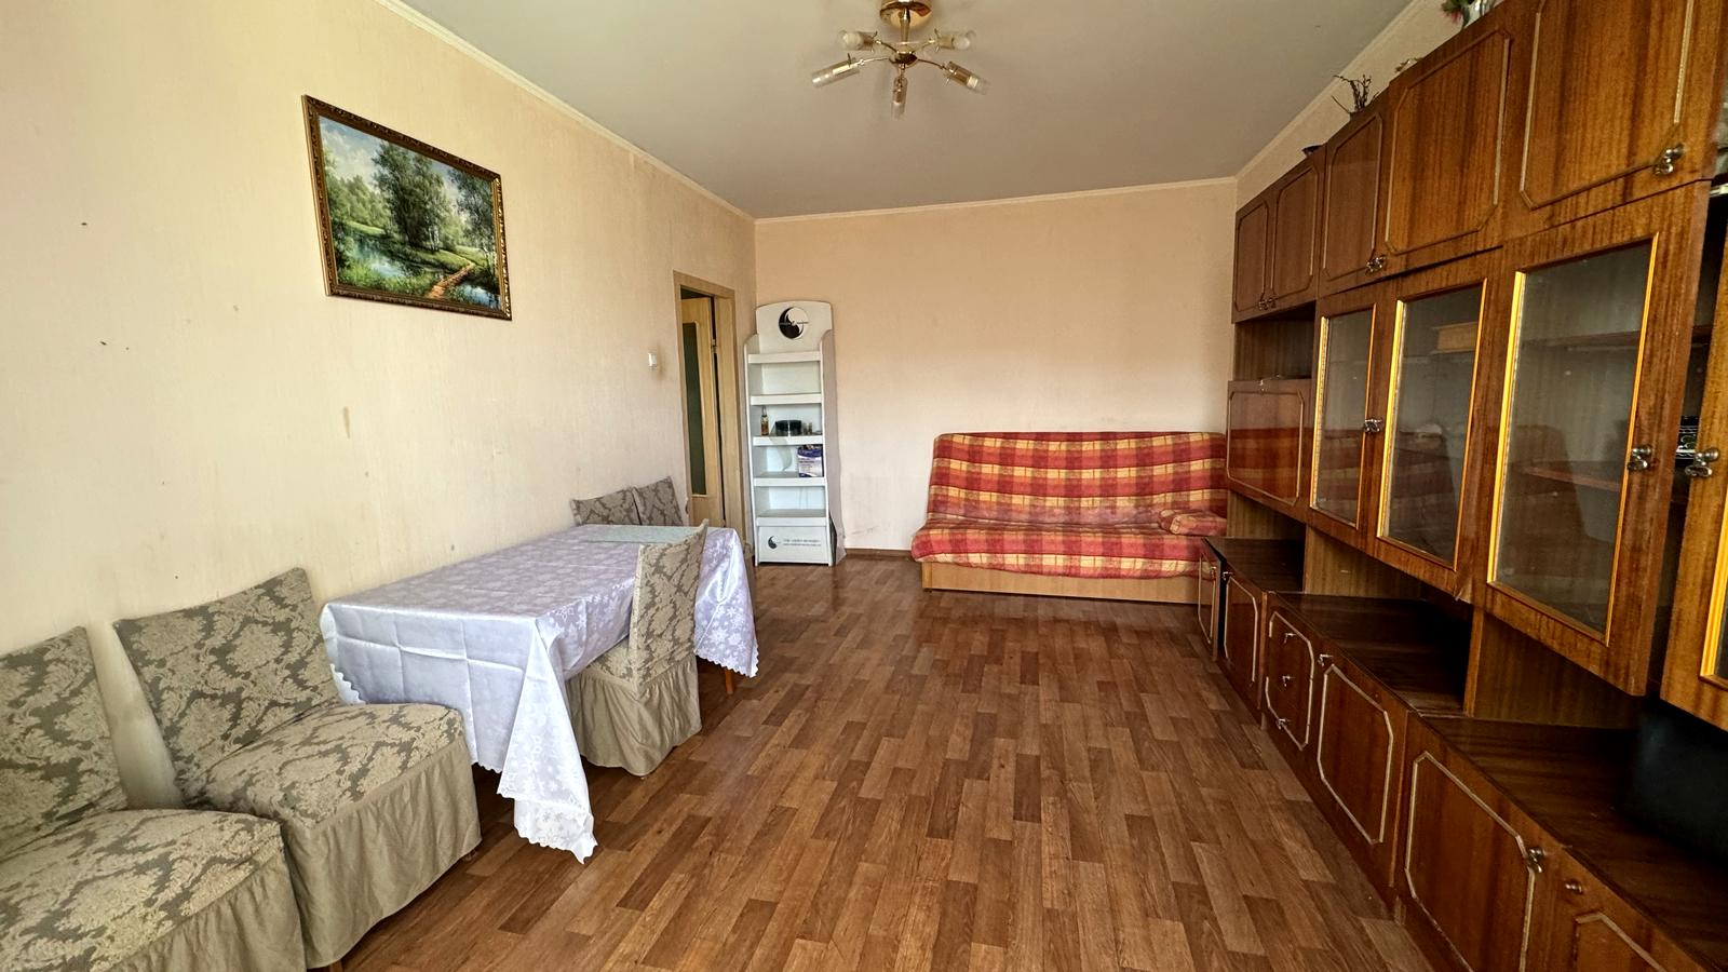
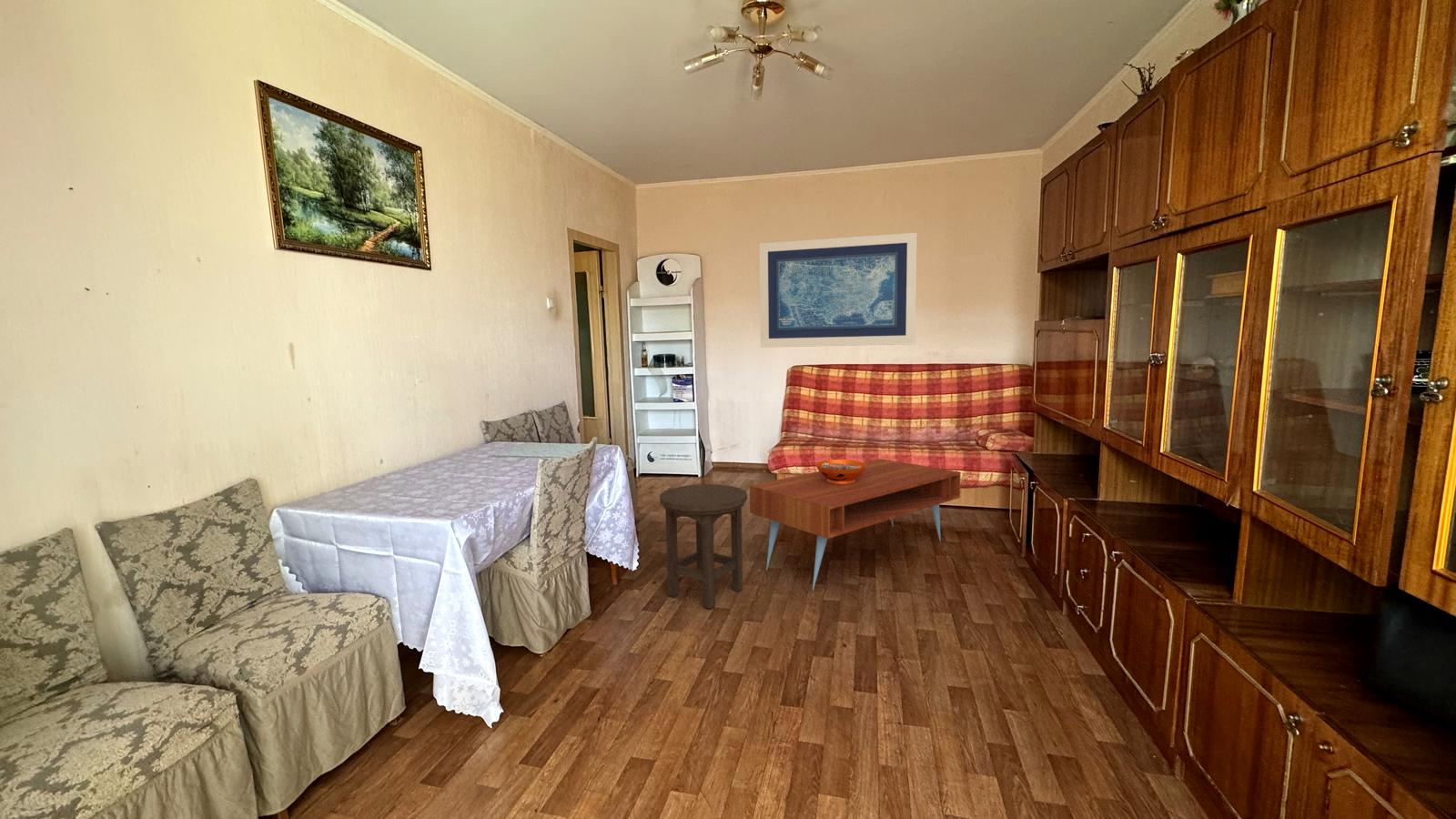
+ wall art (835, 292)
+ stool (704, 543)
+ decorative bowl (841, 471)
+ coffee table (858, 517)
